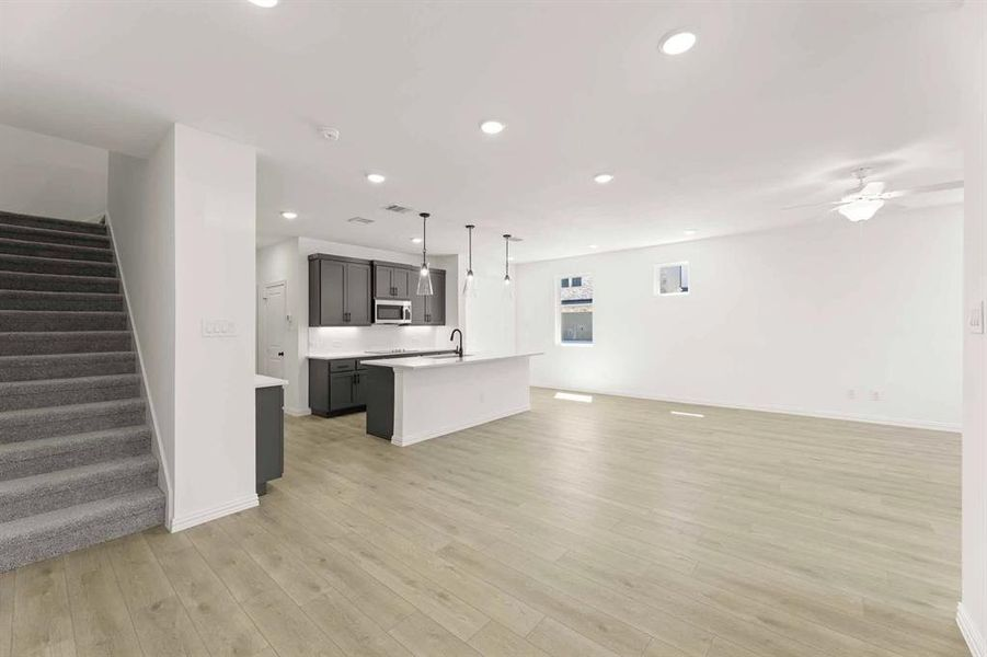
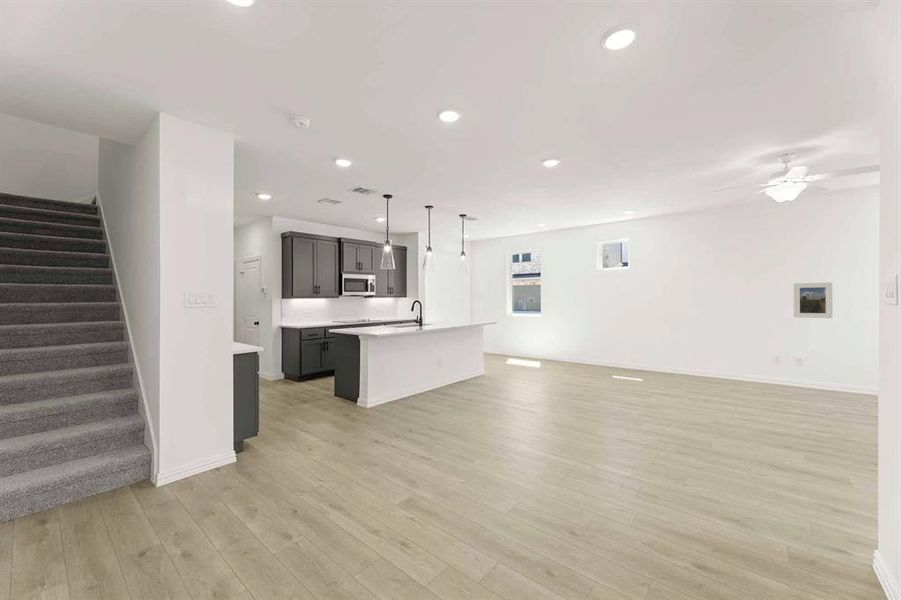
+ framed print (812, 300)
